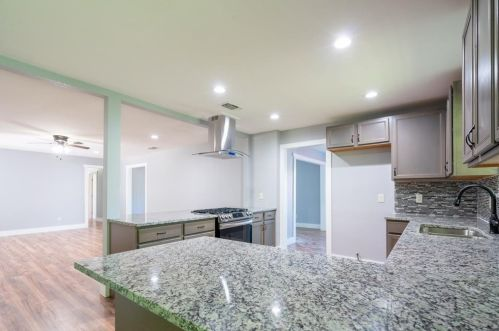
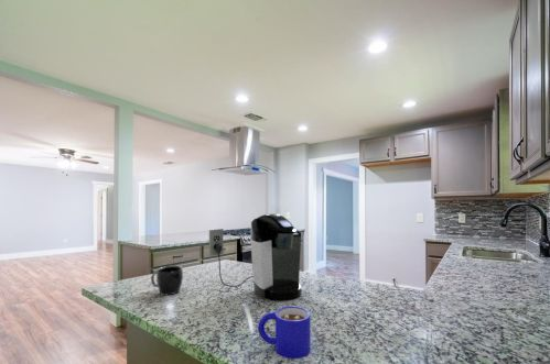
+ mug (283, 330)
+ mug (166, 279)
+ coffee maker (262, 254)
